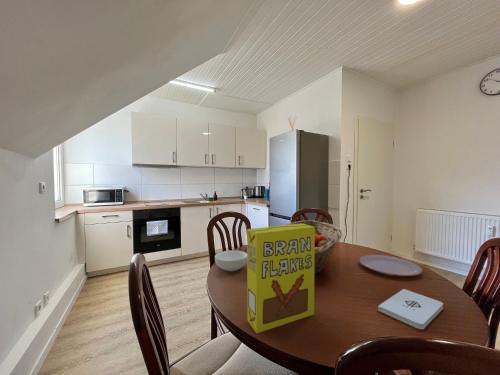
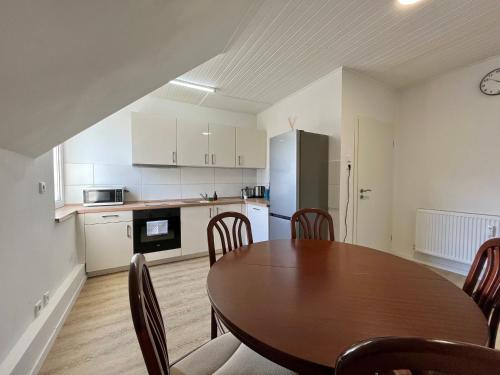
- cereal bowl (231, 261)
- plate (388, 265)
- cereal box (281, 273)
- fruit basket (315, 243)
- notepad (411, 306)
